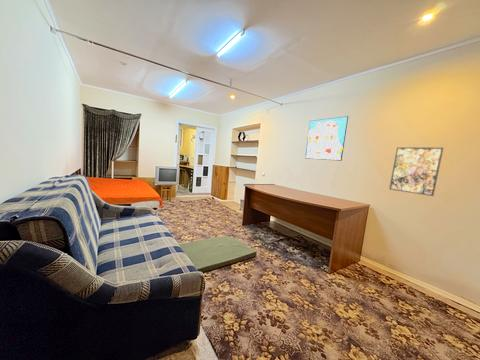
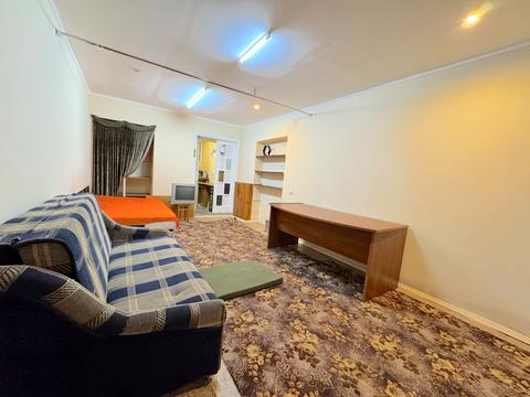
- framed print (414, 170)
- wall art (324, 139)
